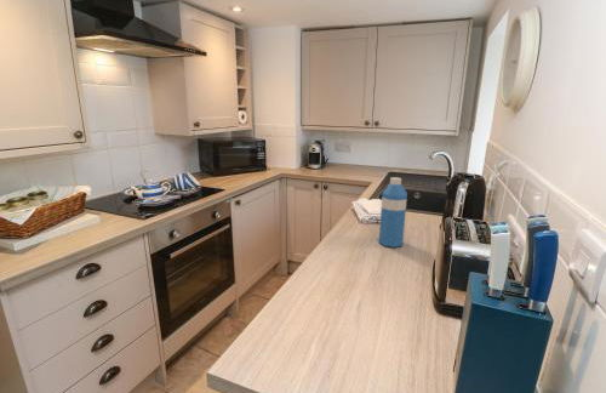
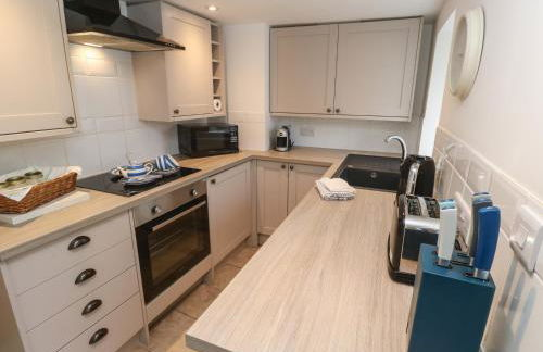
- water bottle (393, 211)
